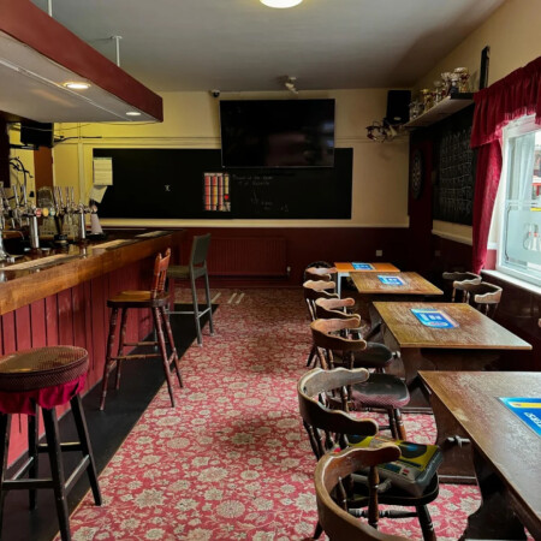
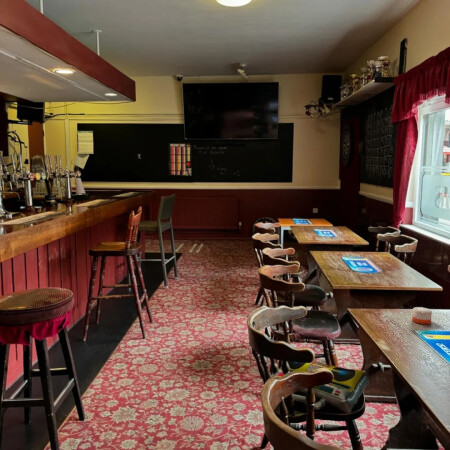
+ candle (422, 309)
